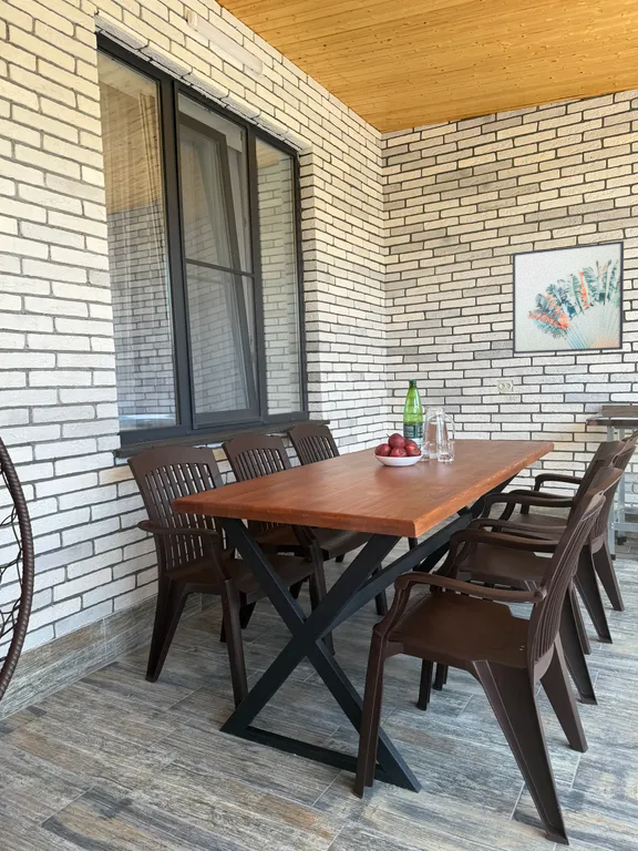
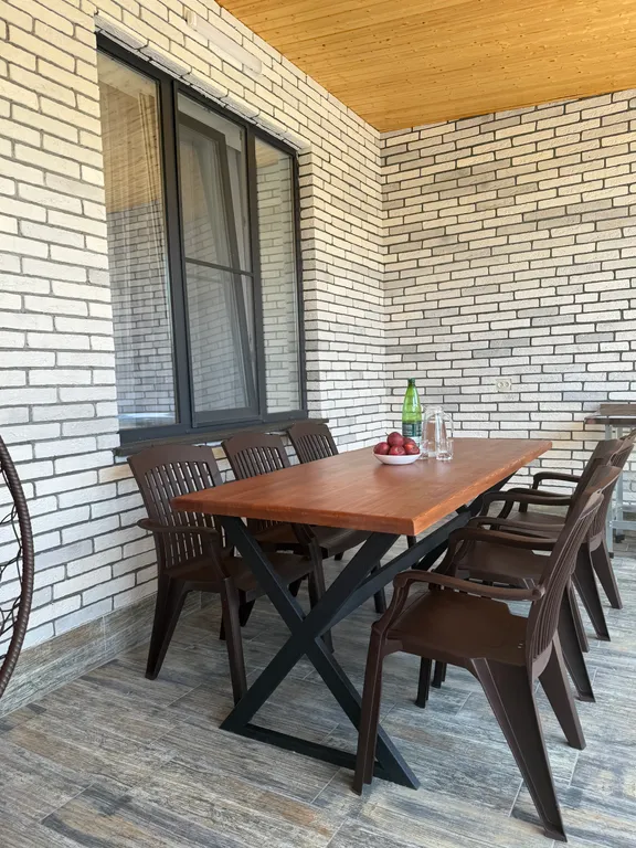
- wall art (565, 299)
